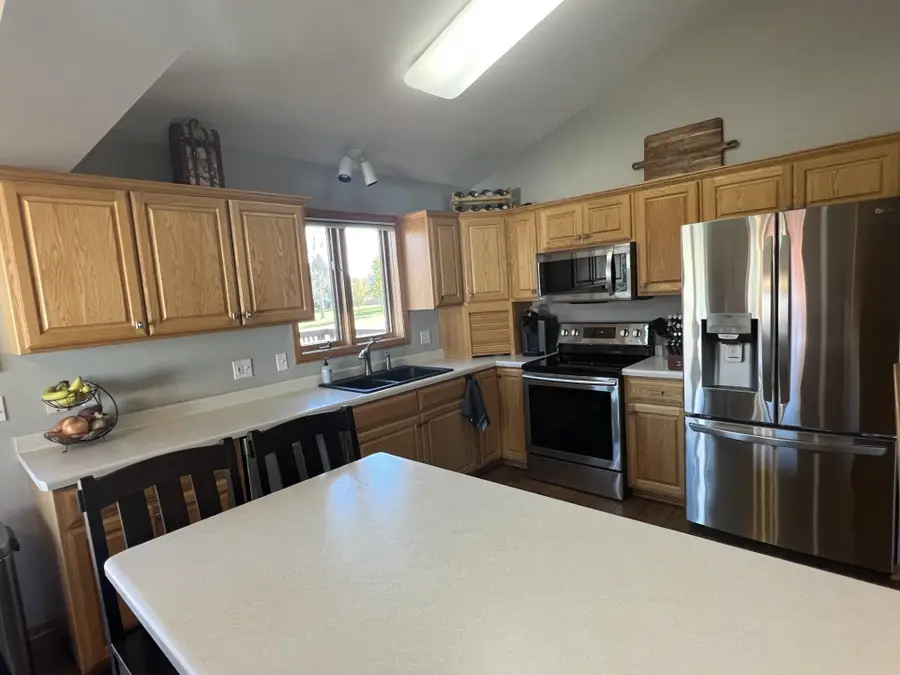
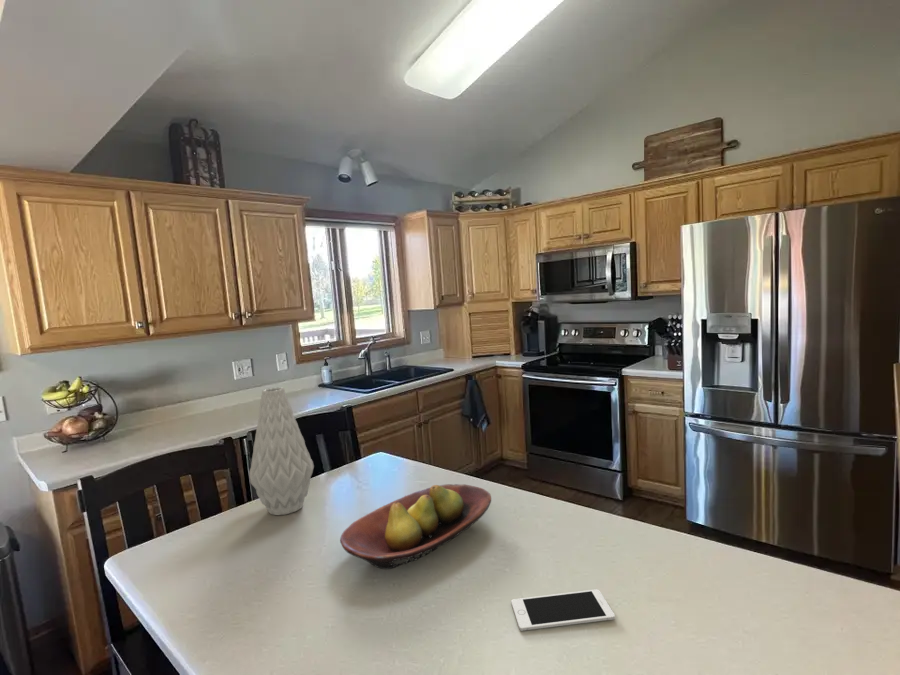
+ fruit bowl (420, 517)
+ cell phone (561, 609)
+ vase (279, 449)
